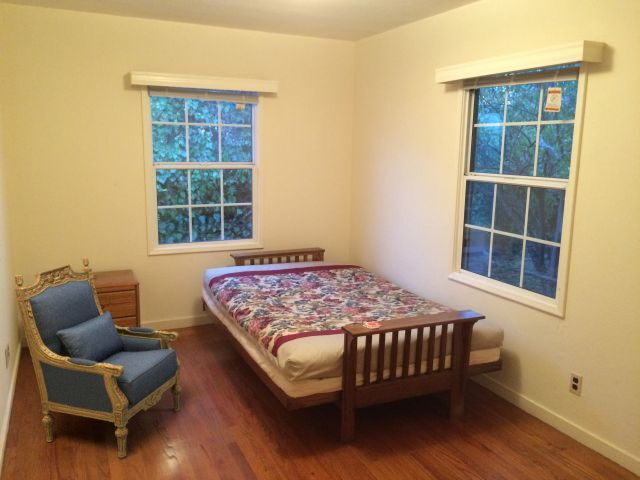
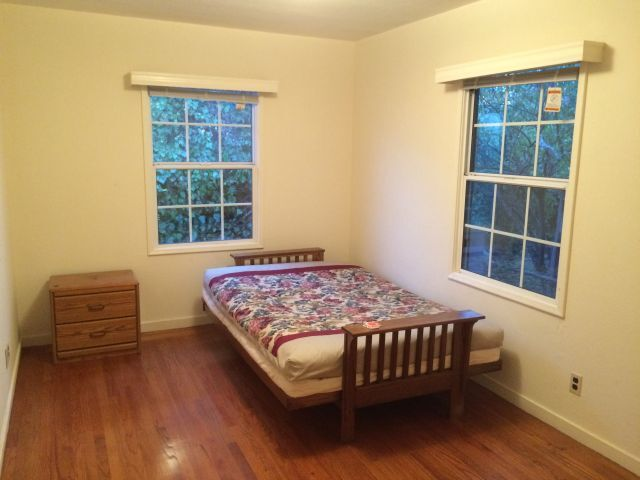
- armchair (104, 339)
